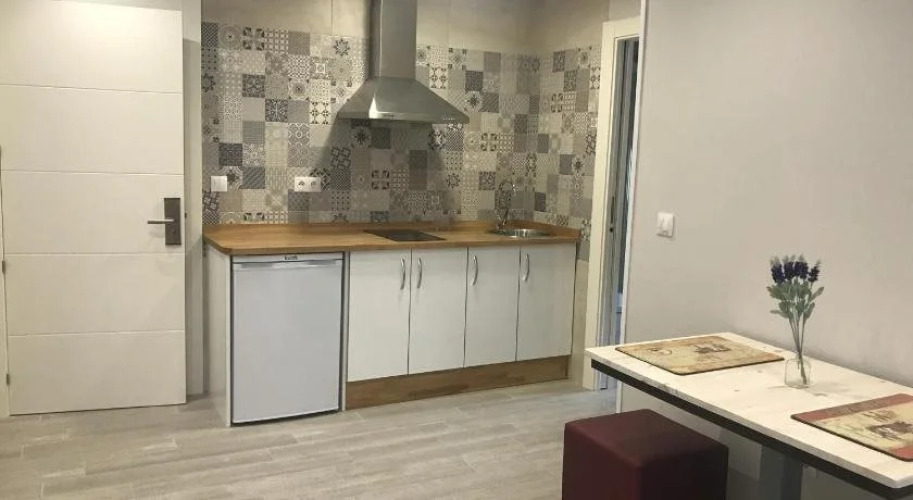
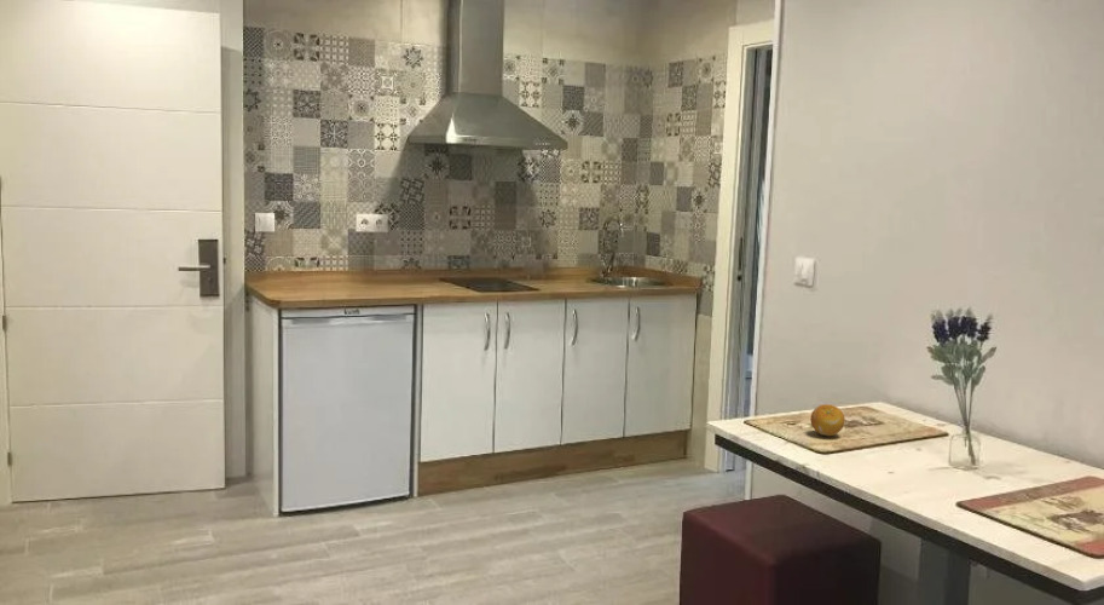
+ fruit (827, 420)
